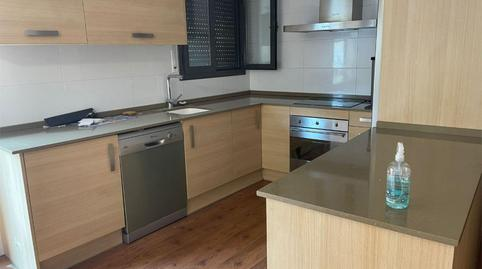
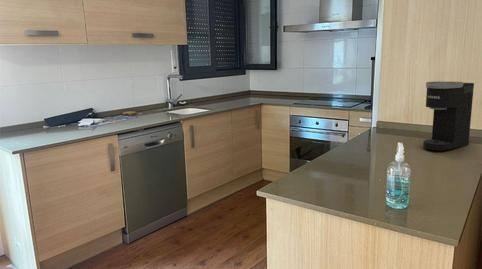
+ coffee maker (448, 114)
